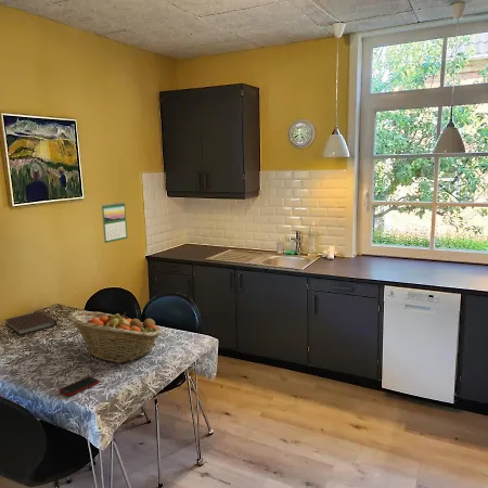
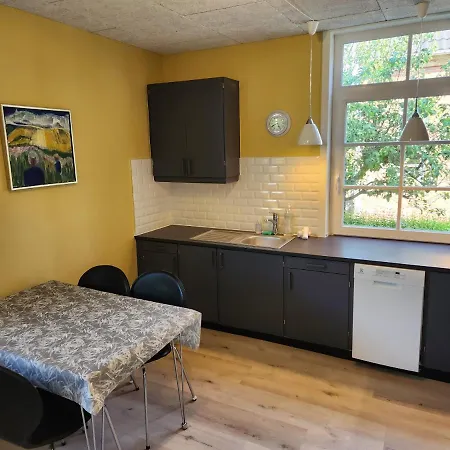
- calendar (115, 221)
- notebook (30, 322)
- fruit basket (116, 330)
- cell phone (79, 386)
